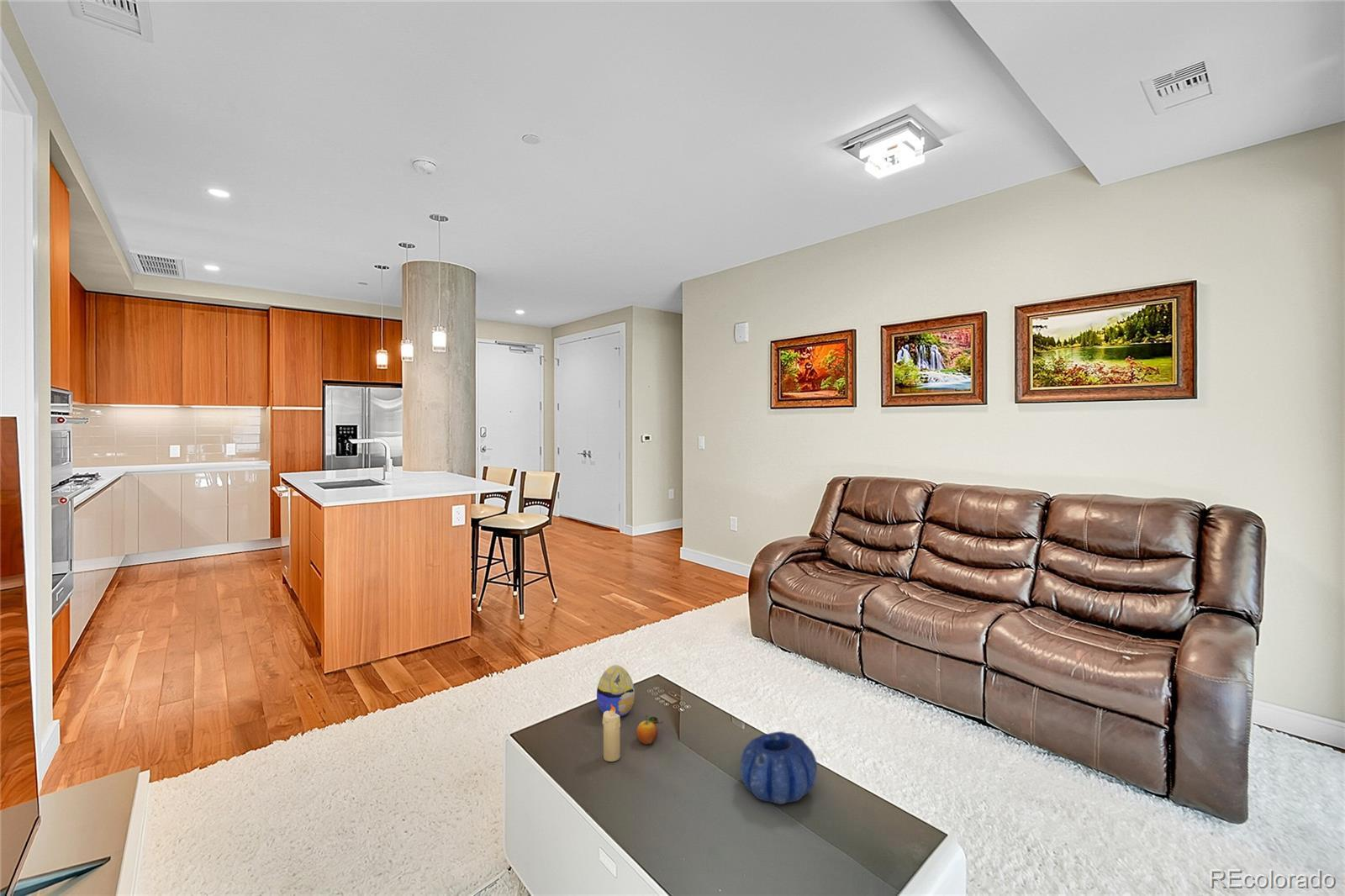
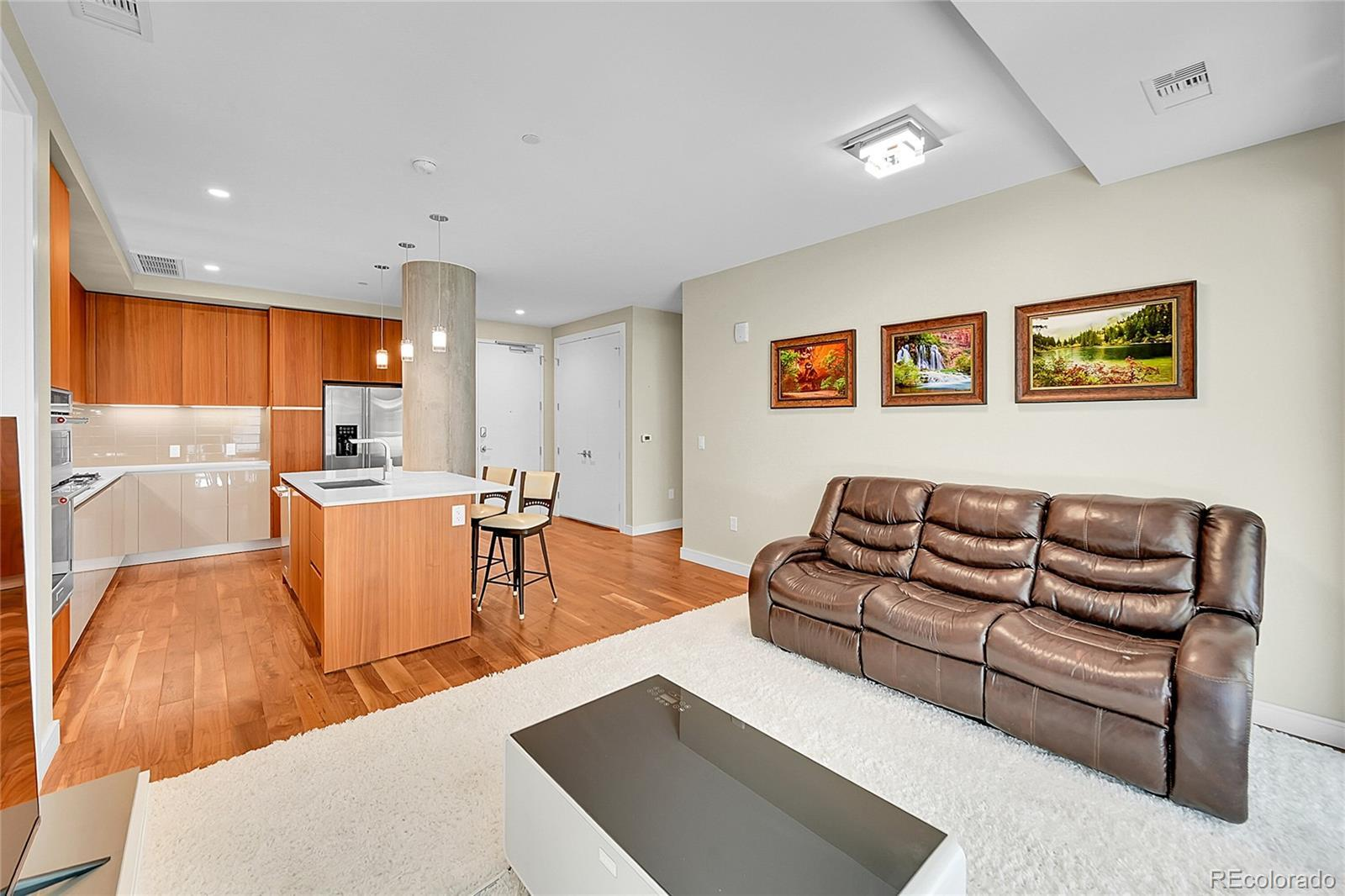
- candle (611, 730)
- decorative bowl (778, 764)
- decorative egg (615, 688)
- fruit (651, 725)
